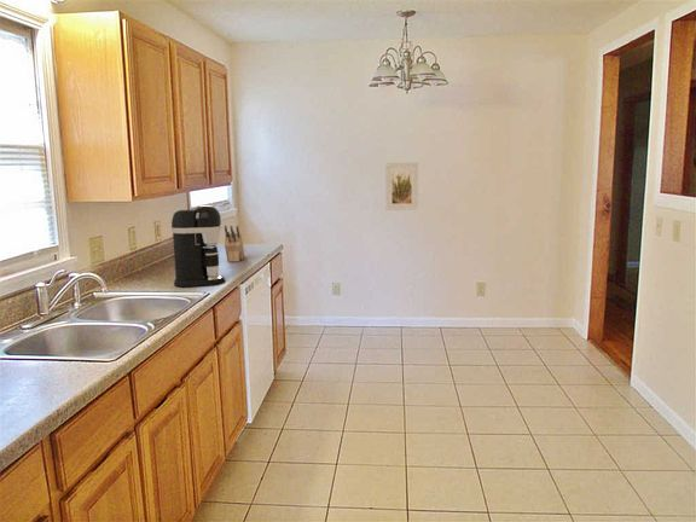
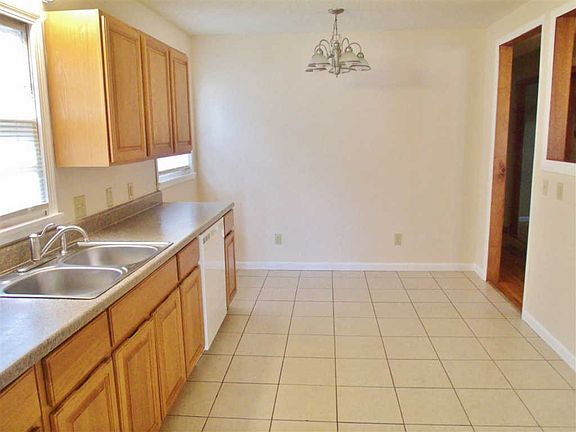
- coffee maker (197, 244)
- knife block (233, 242)
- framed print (401, 186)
